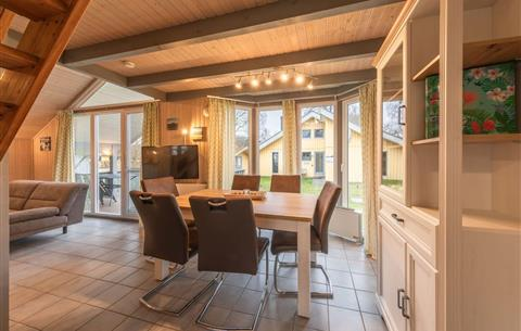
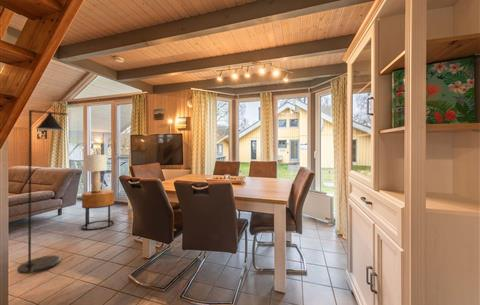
+ floor lamp (30, 188)
+ side table (98, 207)
+ lamp (96, 173)
